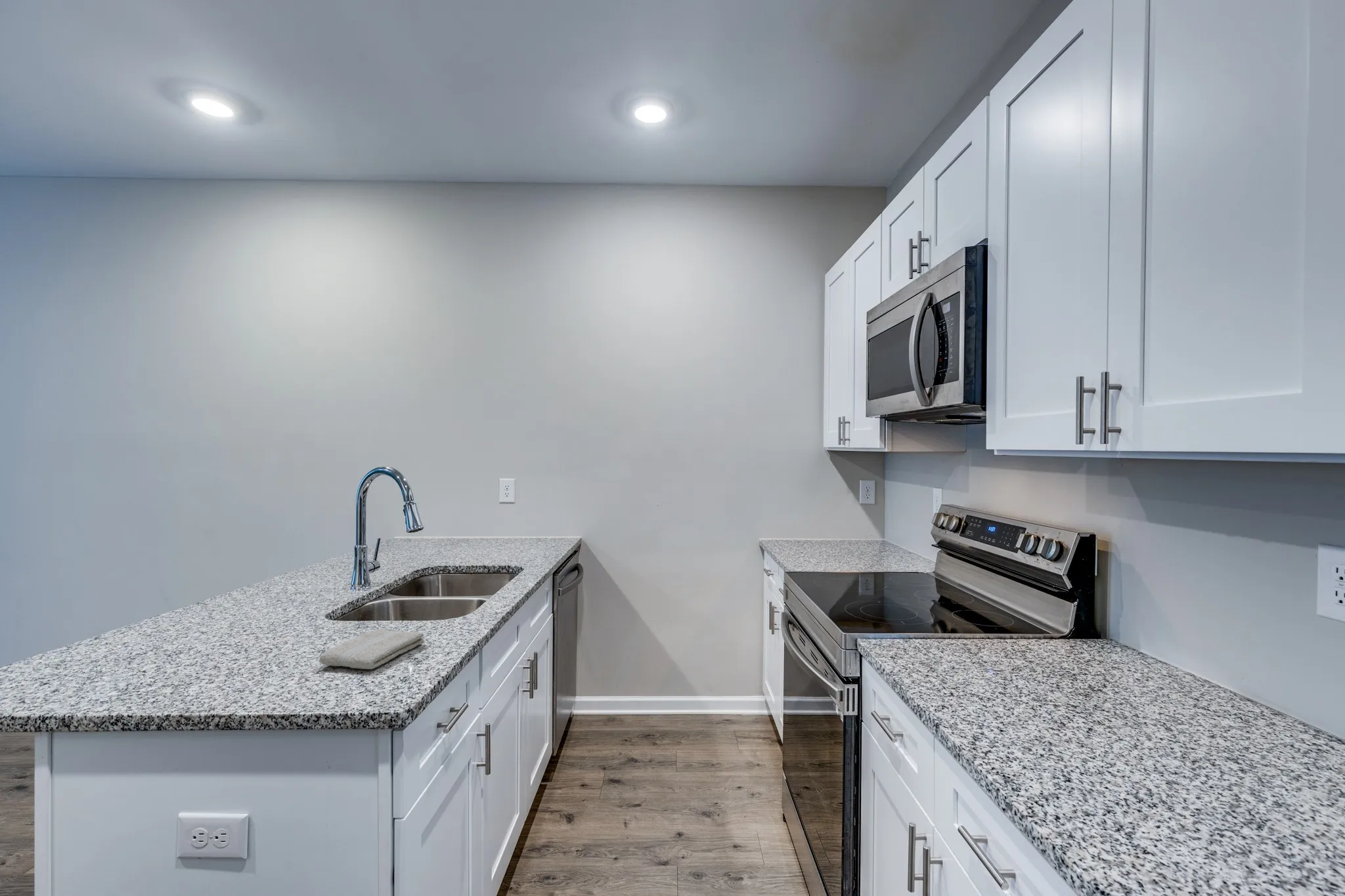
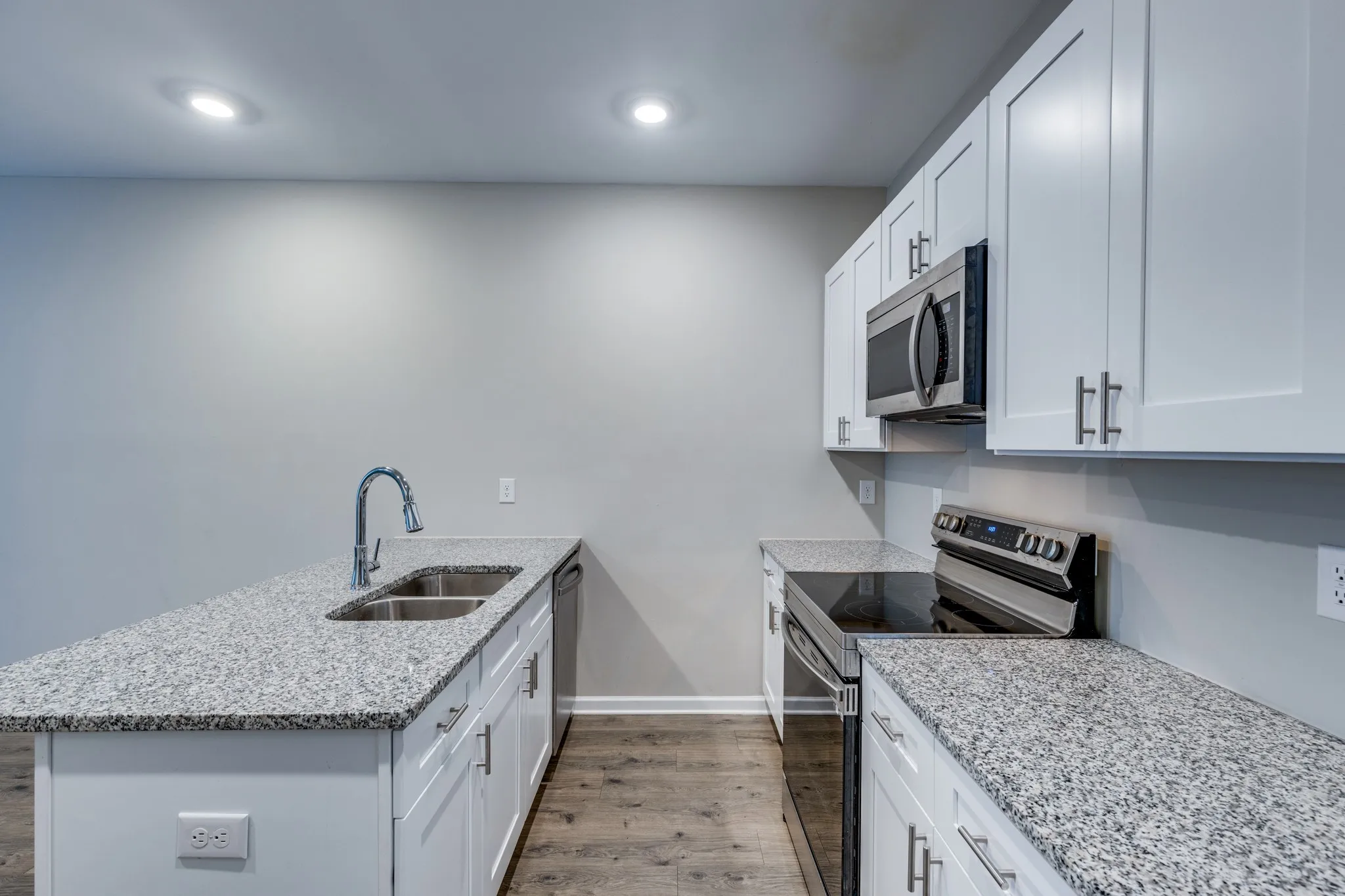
- washcloth (376, 647)
